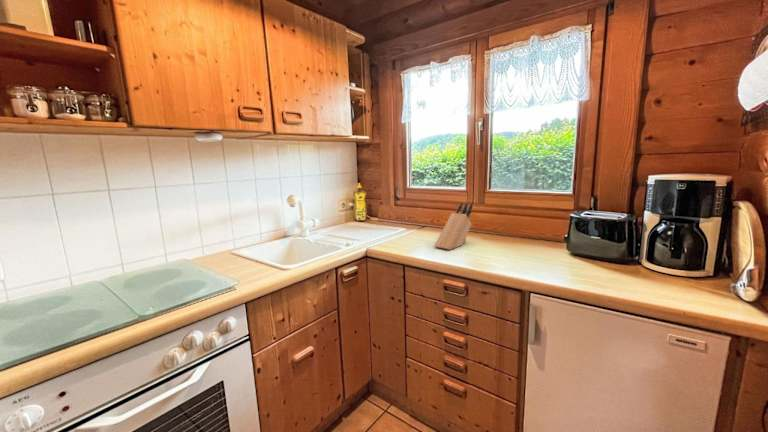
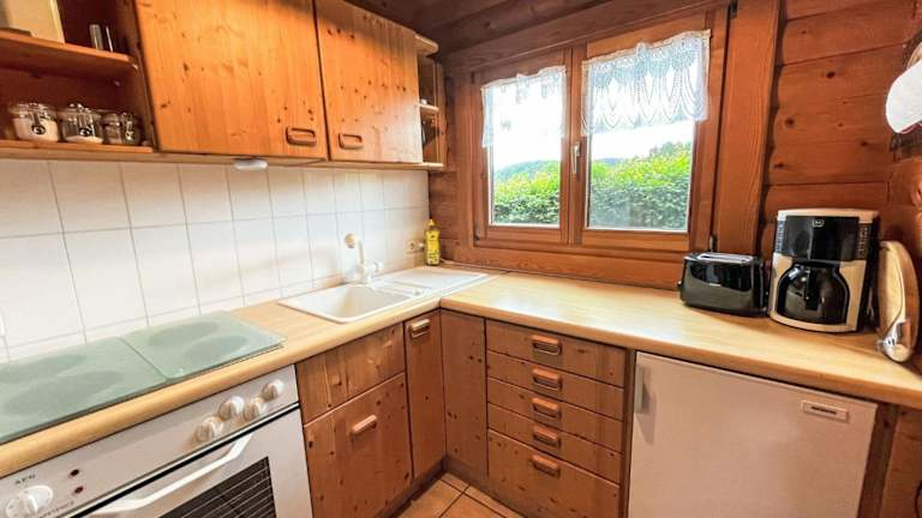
- knife block (455, 224)
